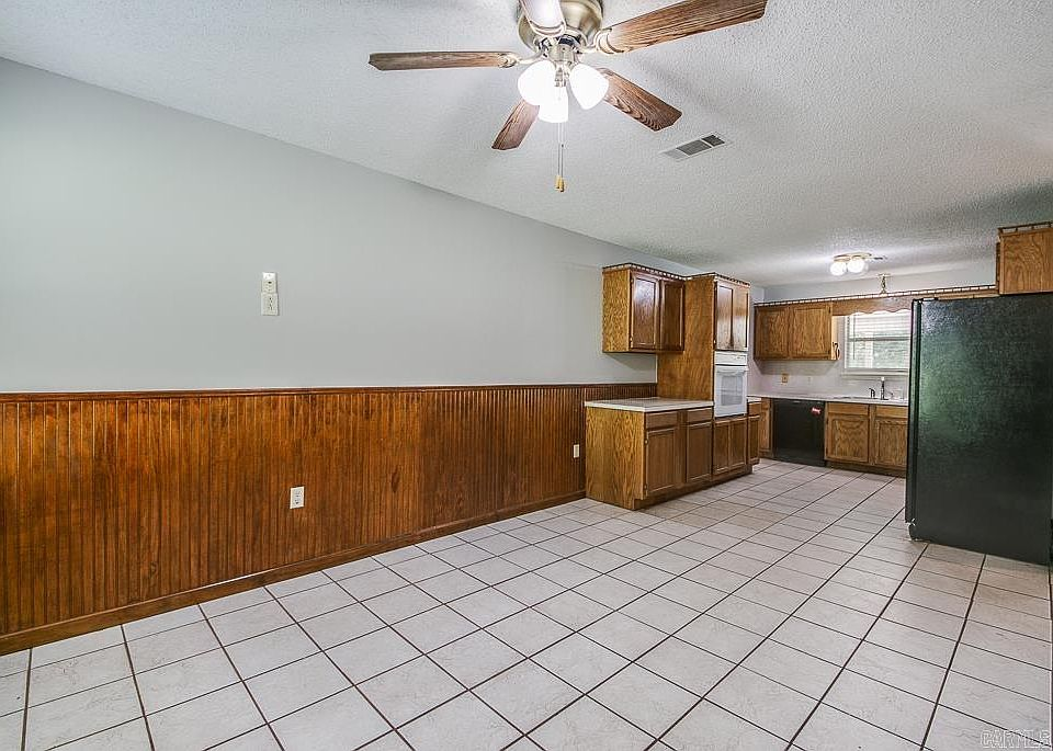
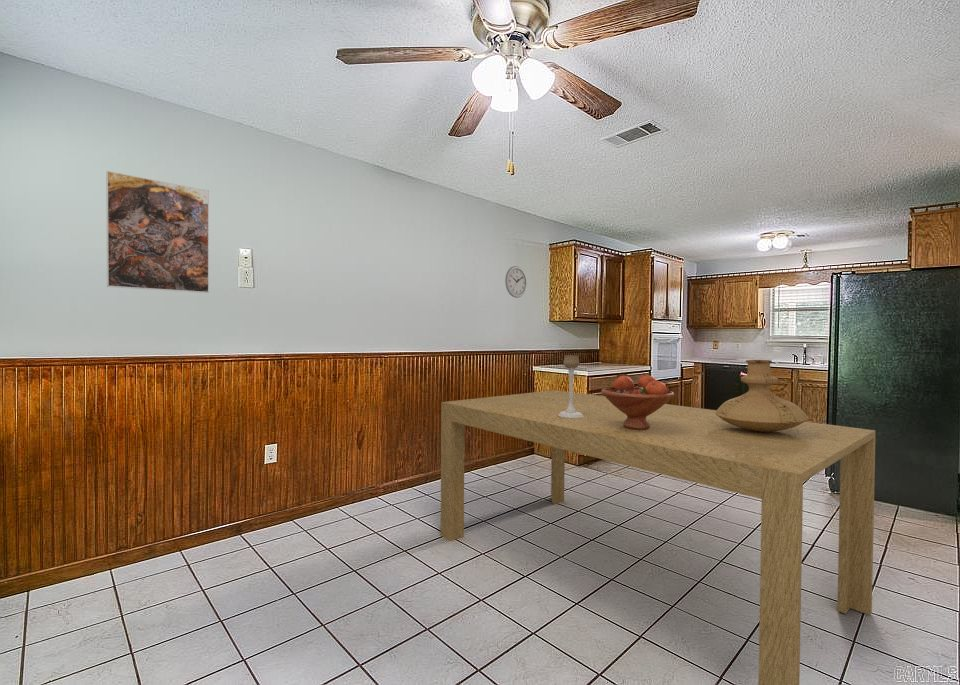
+ dining table (631, 466)
+ fruit bowl (636, 401)
+ candle holder (571, 385)
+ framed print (160, 236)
+ wall clock (516, 281)
+ vase (760, 394)
